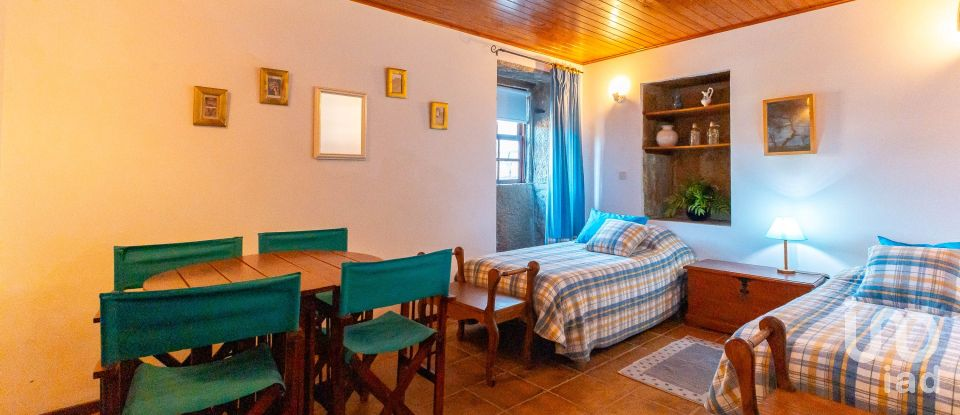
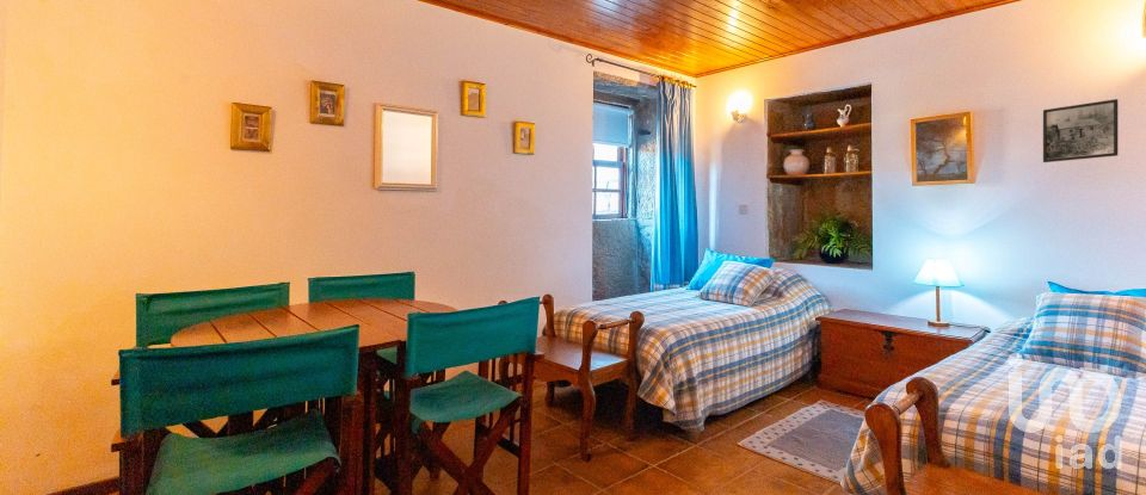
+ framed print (1079, 131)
